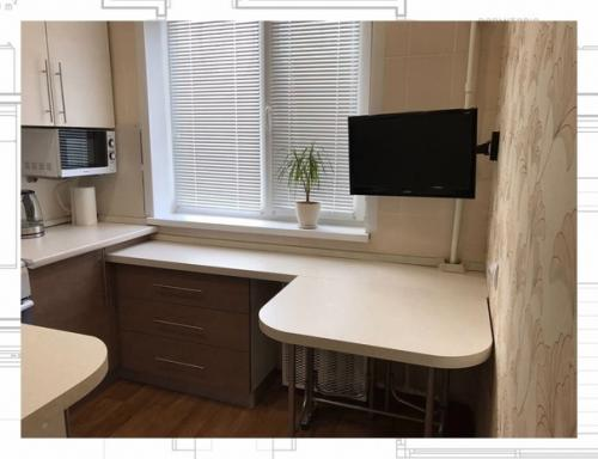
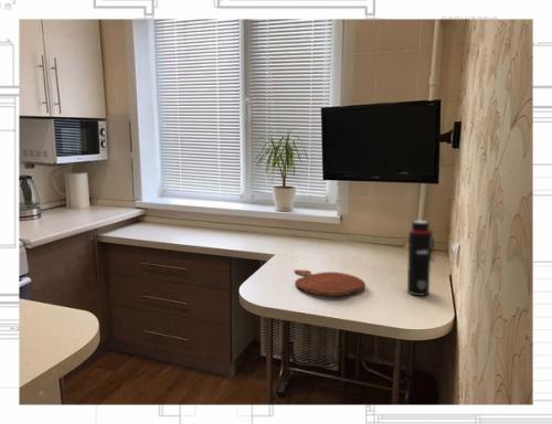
+ cutting board (321, 279)
+ water bottle (421, 257)
